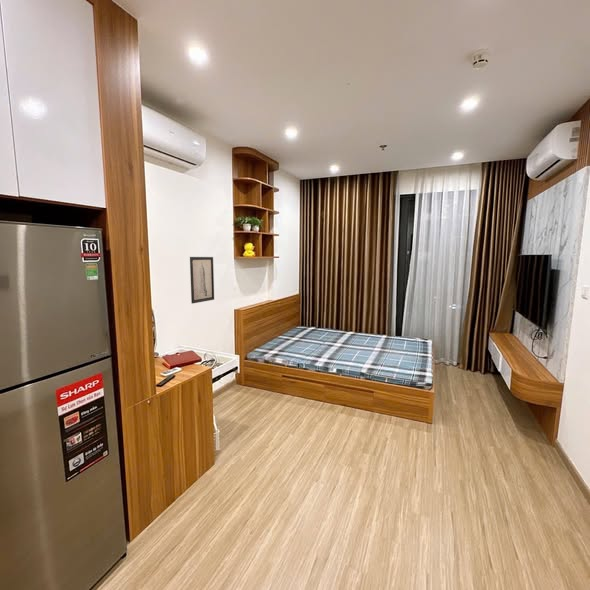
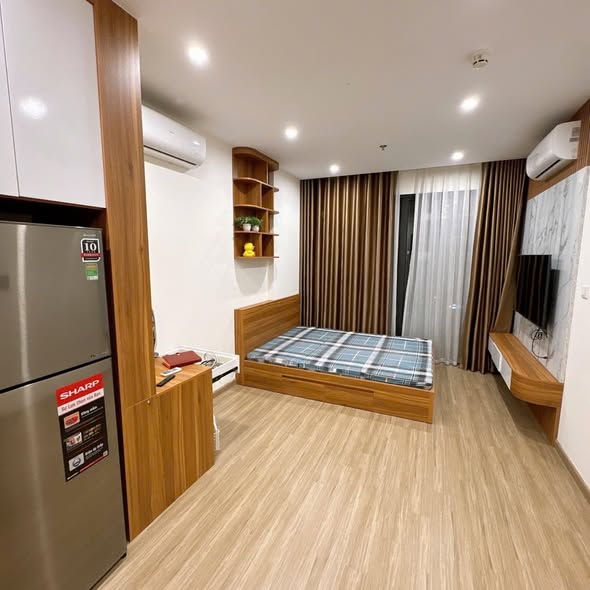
- wall art (202, 279)
